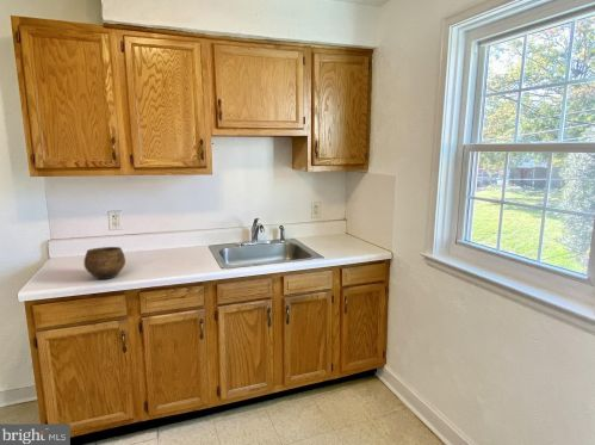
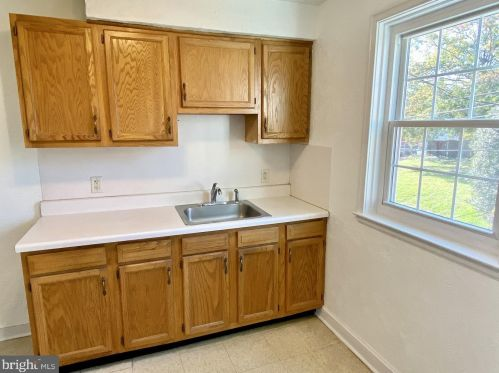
- bowl (105, 261)
